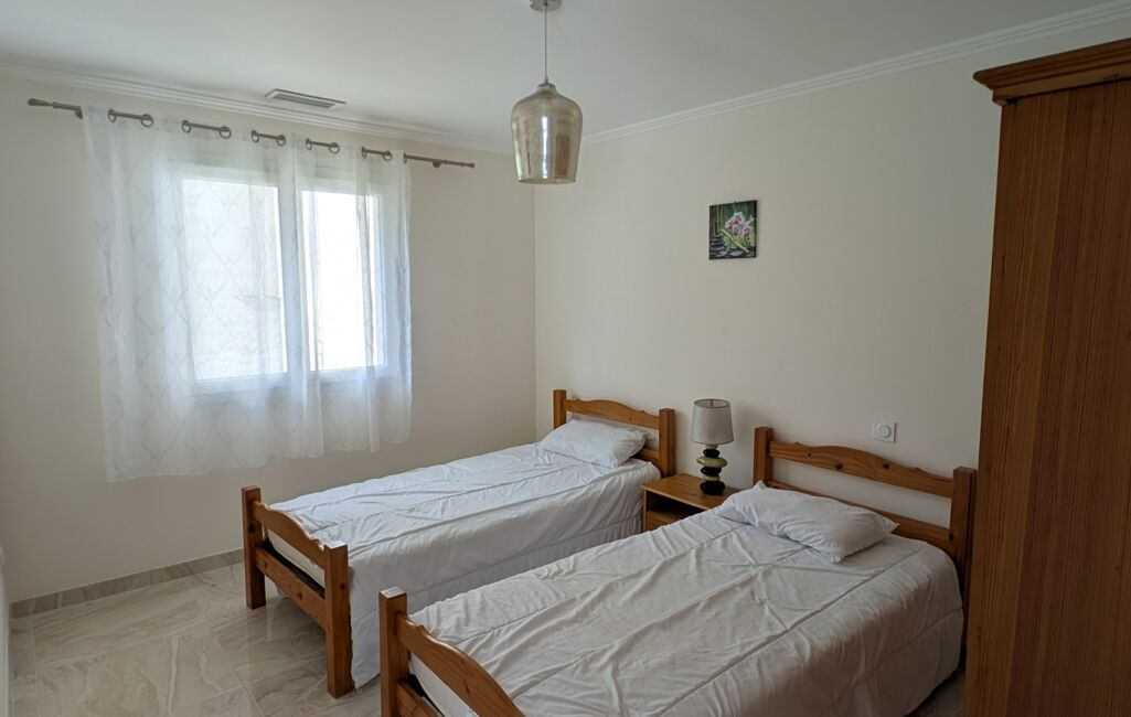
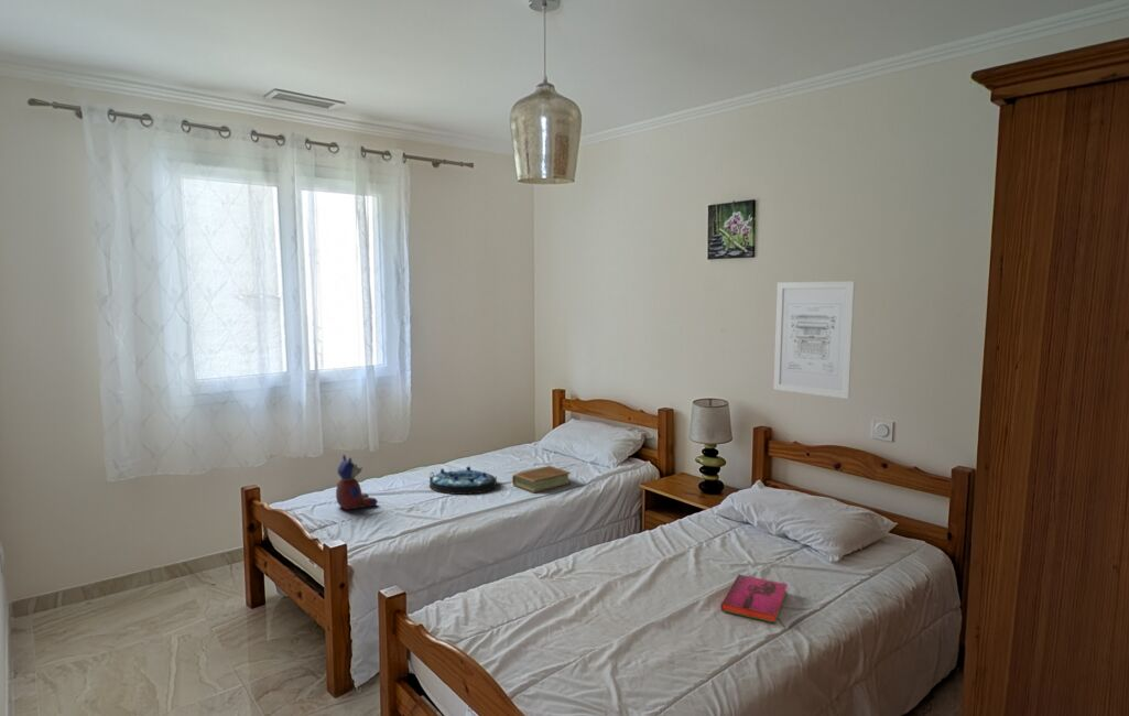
+ book (541, 478)
+ wall art (812, 338)
+ hardback book (755, 597)
+ serving tray (463, 478)
+ stuffed bear (355, 480)
